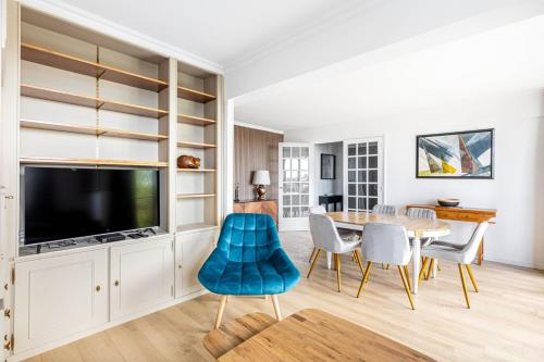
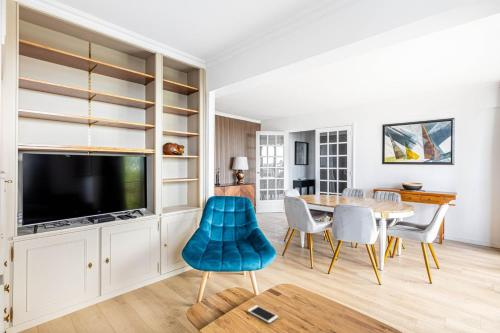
+ cell phone (262, 313)
